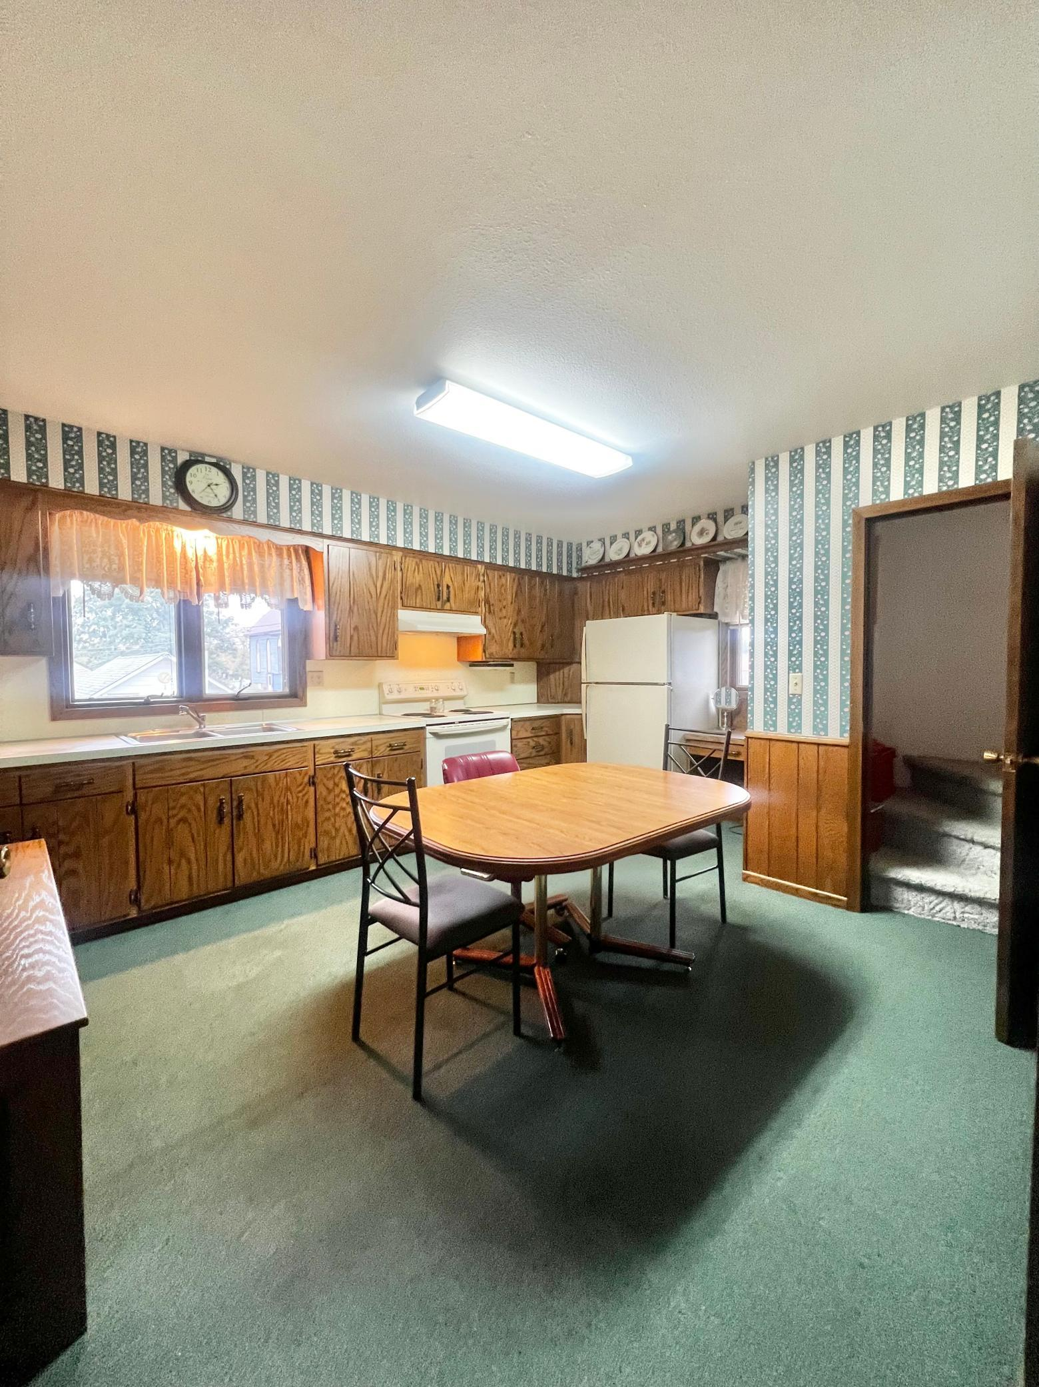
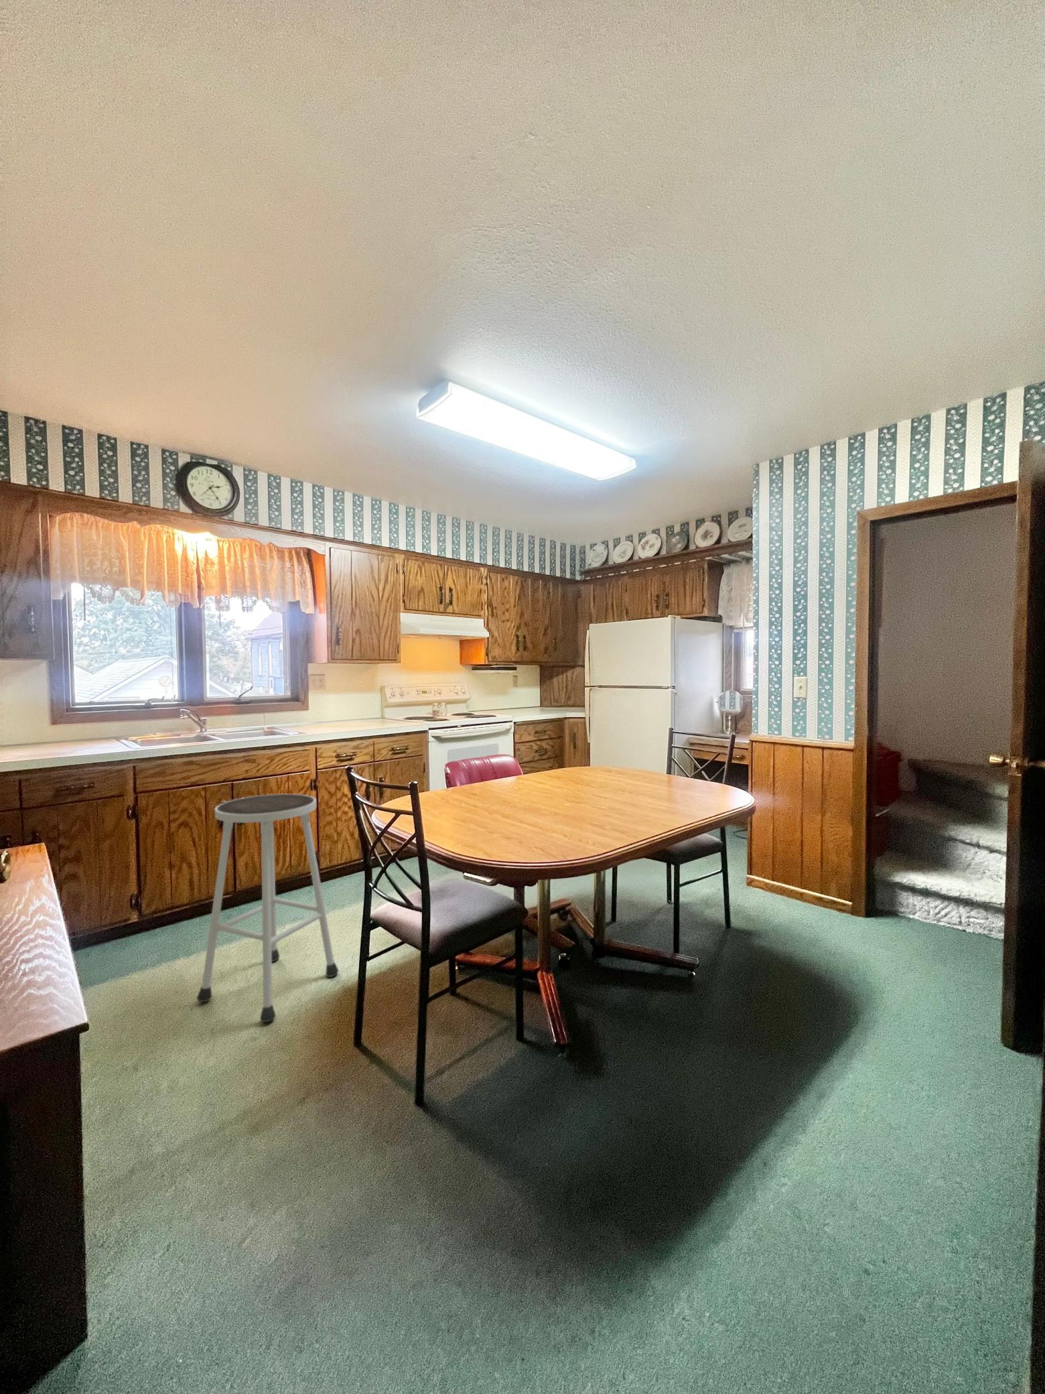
+ stool (269, 896)
